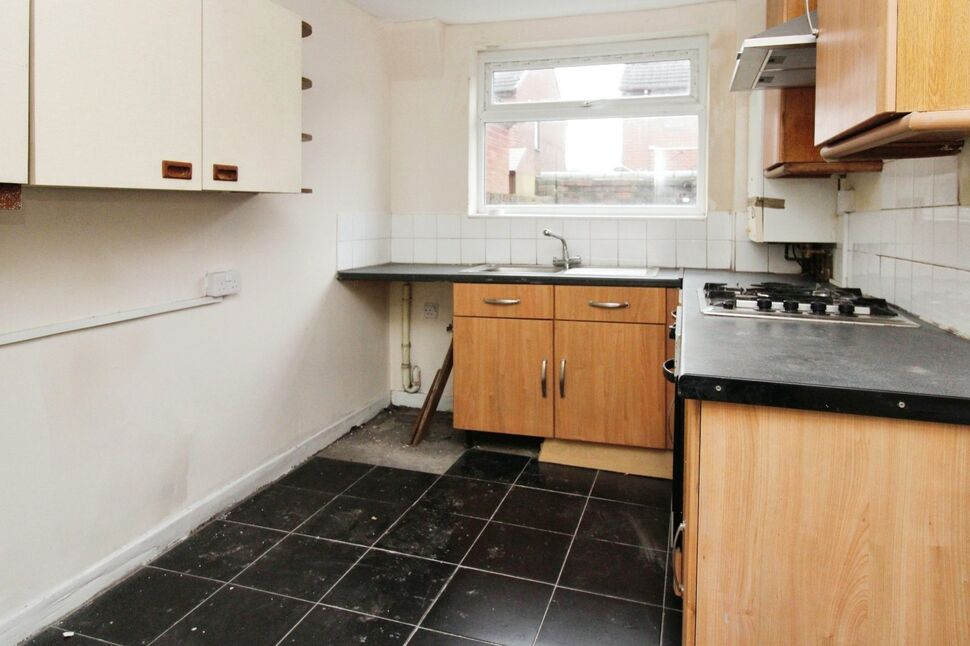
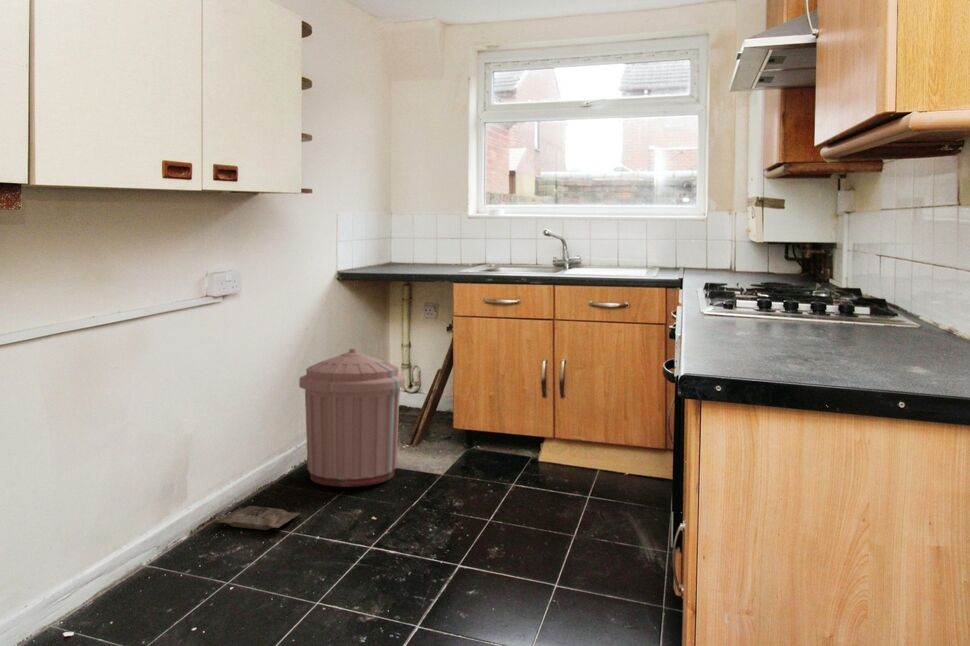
+ trash can (352, 412)
+ bag (258, 517)
